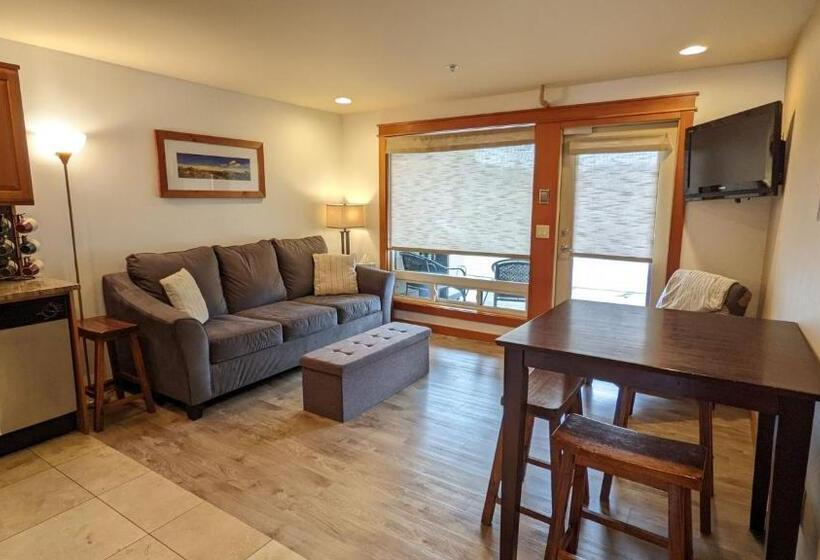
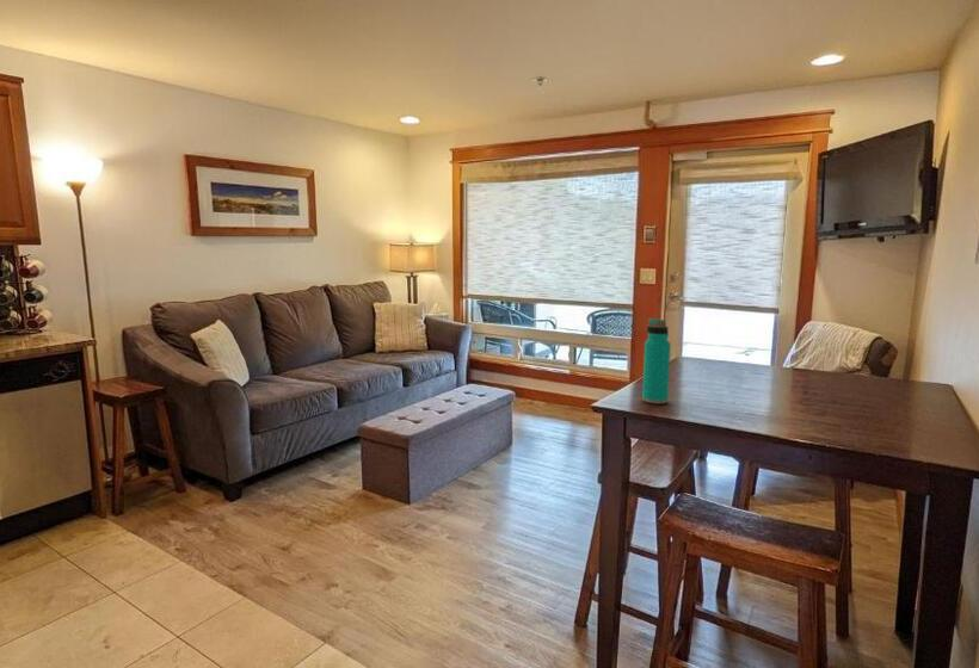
+ water bottle (657, 360)
